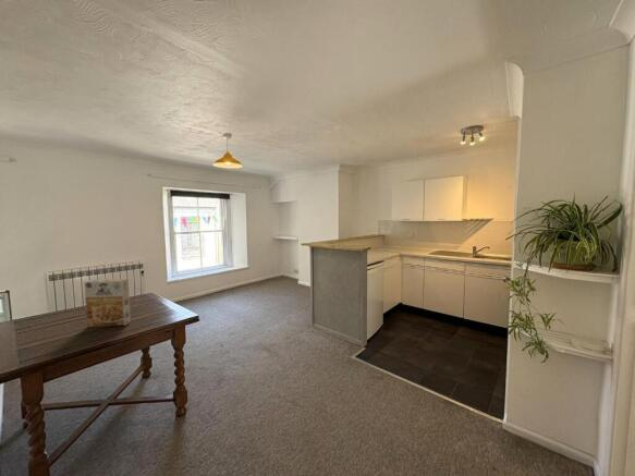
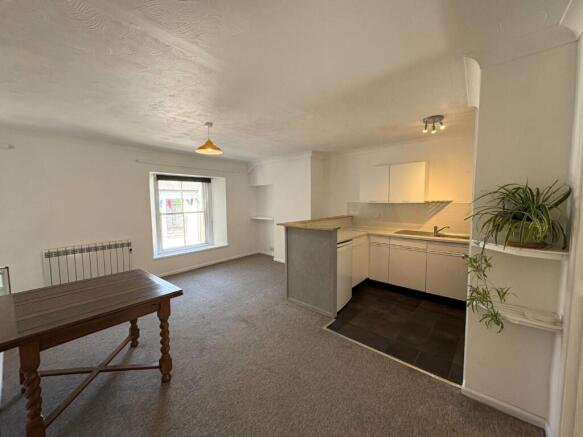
- cereal box (108, 302)
